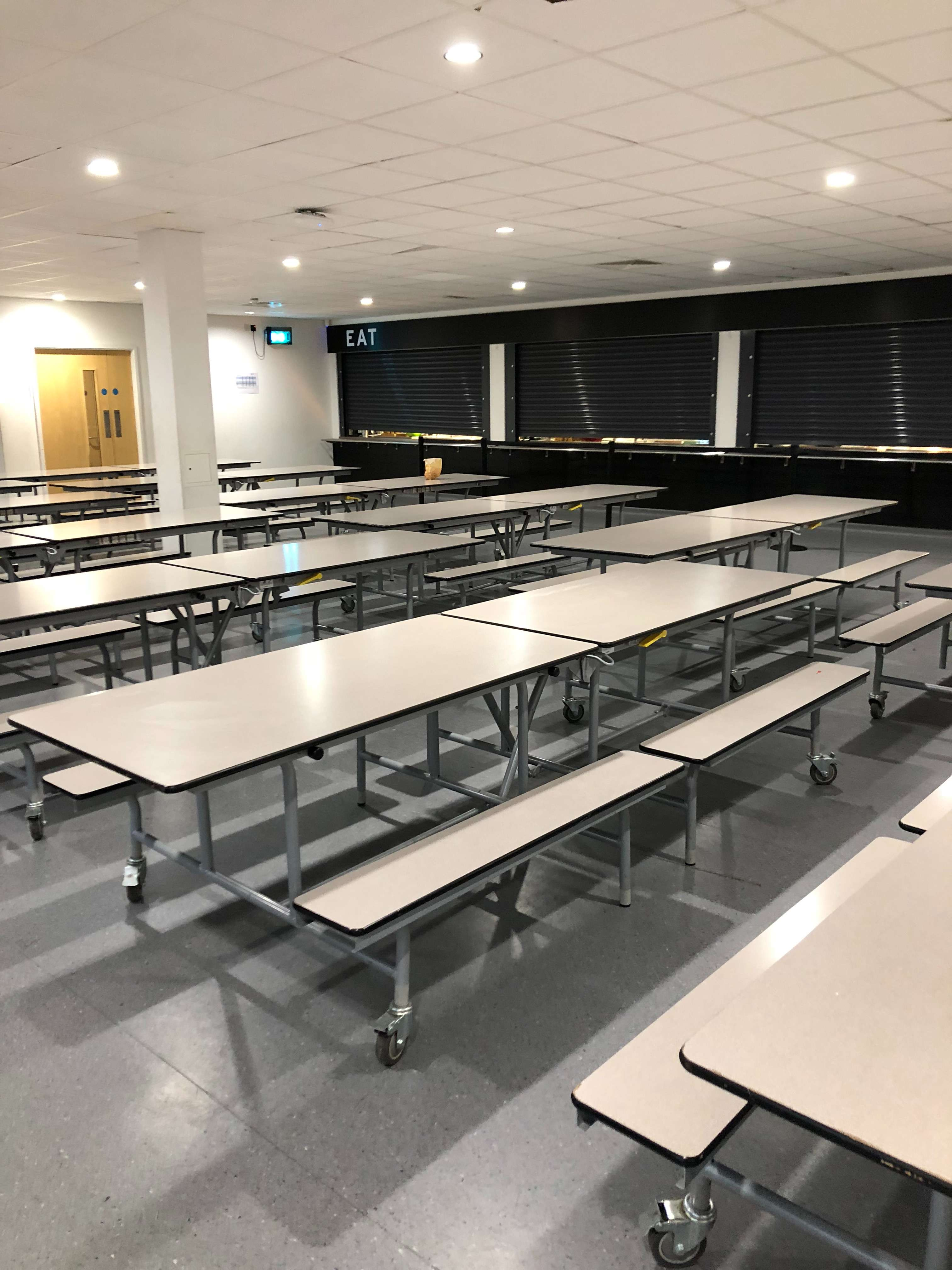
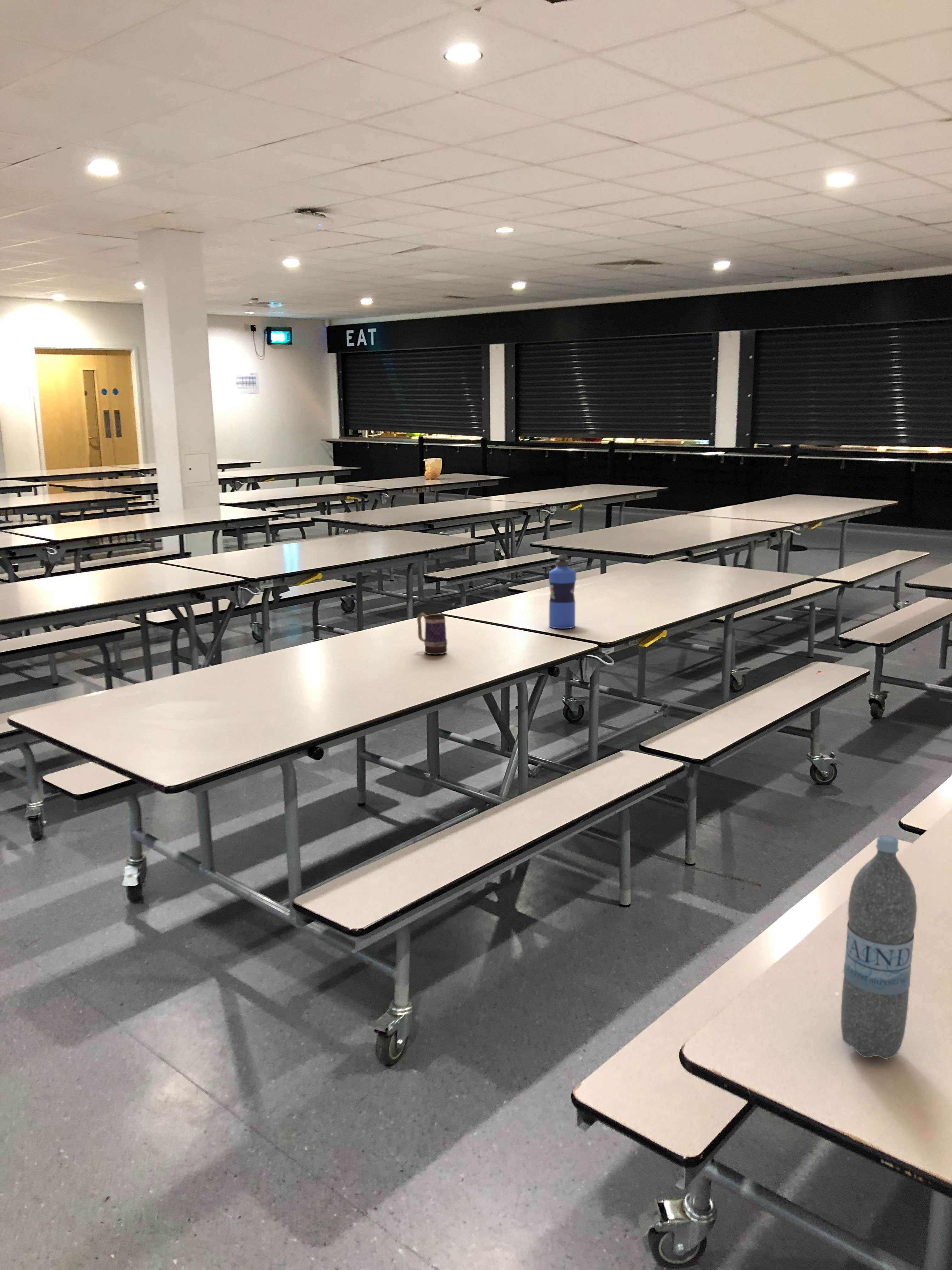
+ water bottle (562, 590)
+ water bottle (879, 947)
+ mug (432, 633)
